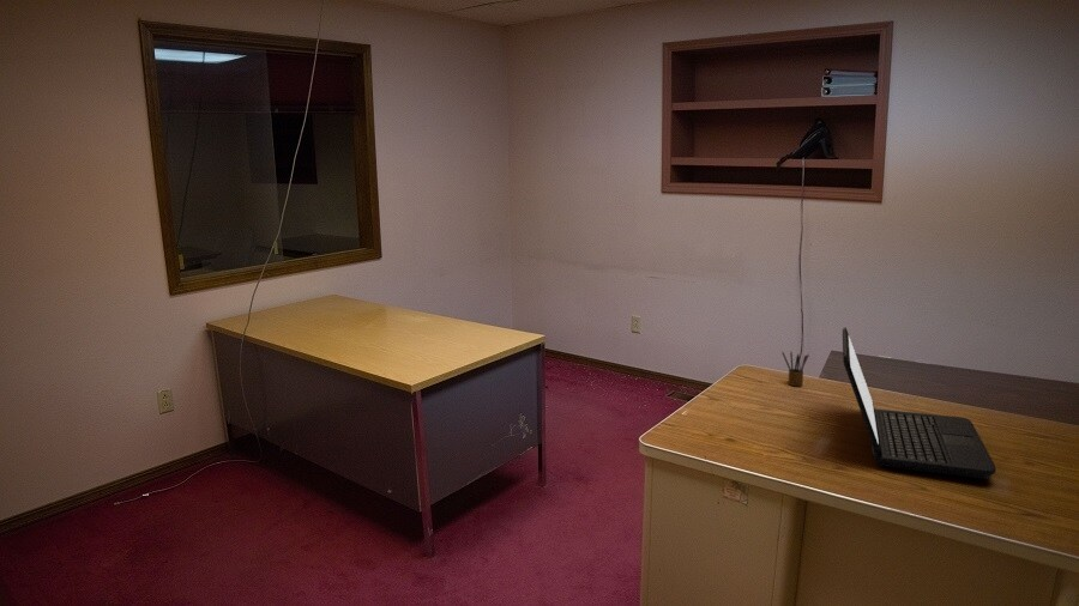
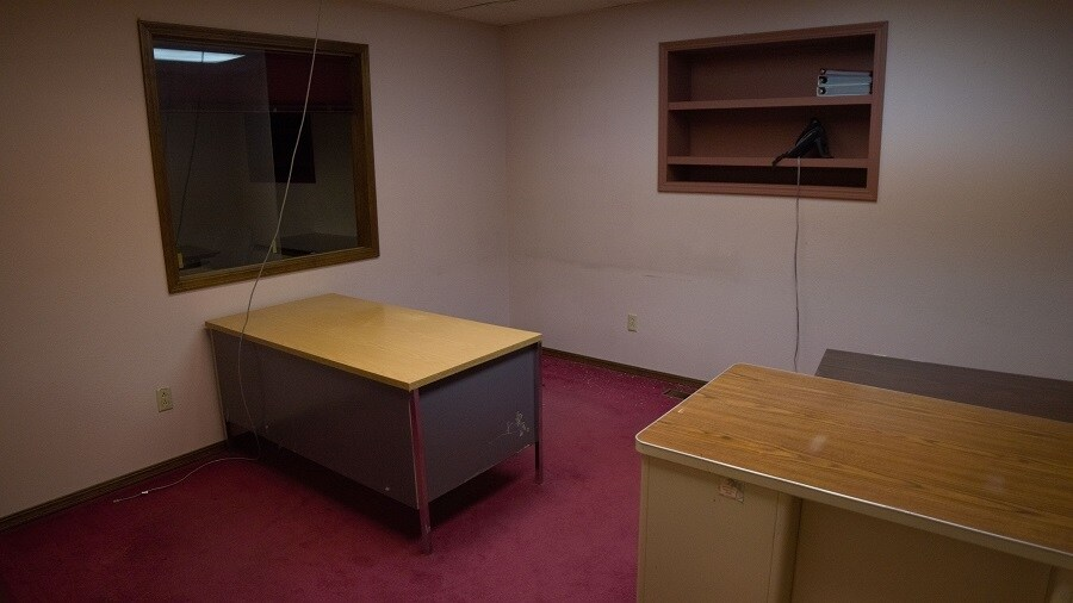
- pencil box (795, 366)
- laptop (910, 412)
